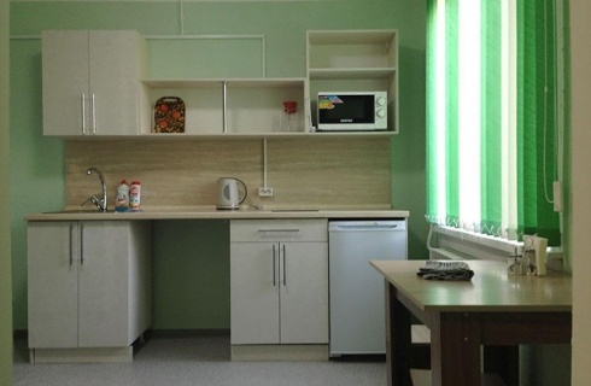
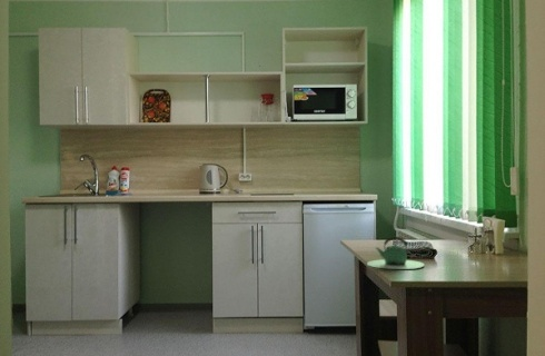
+ teapot (395, 249)
